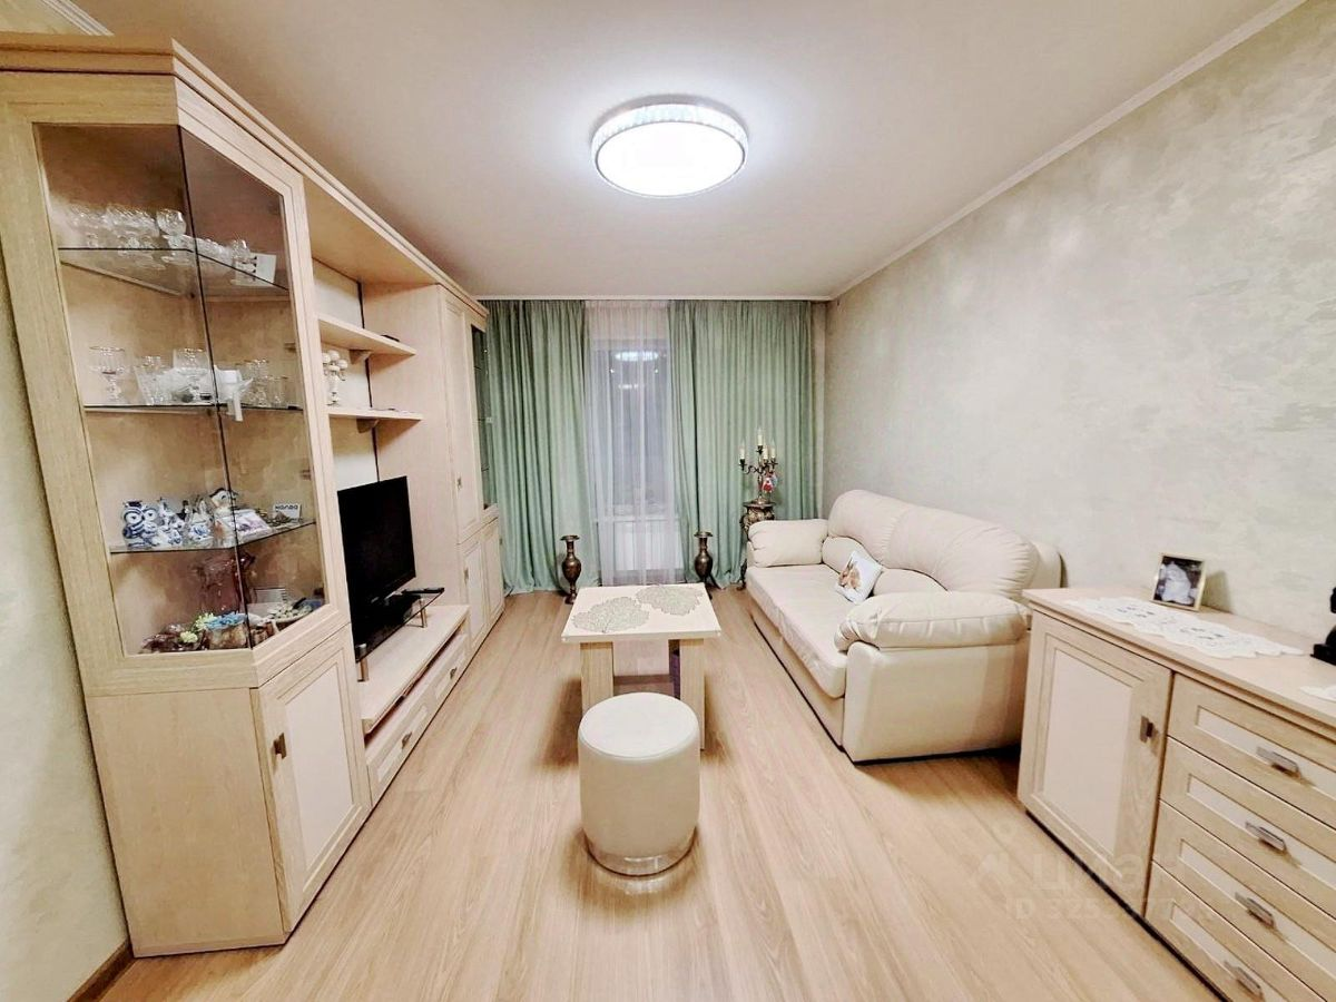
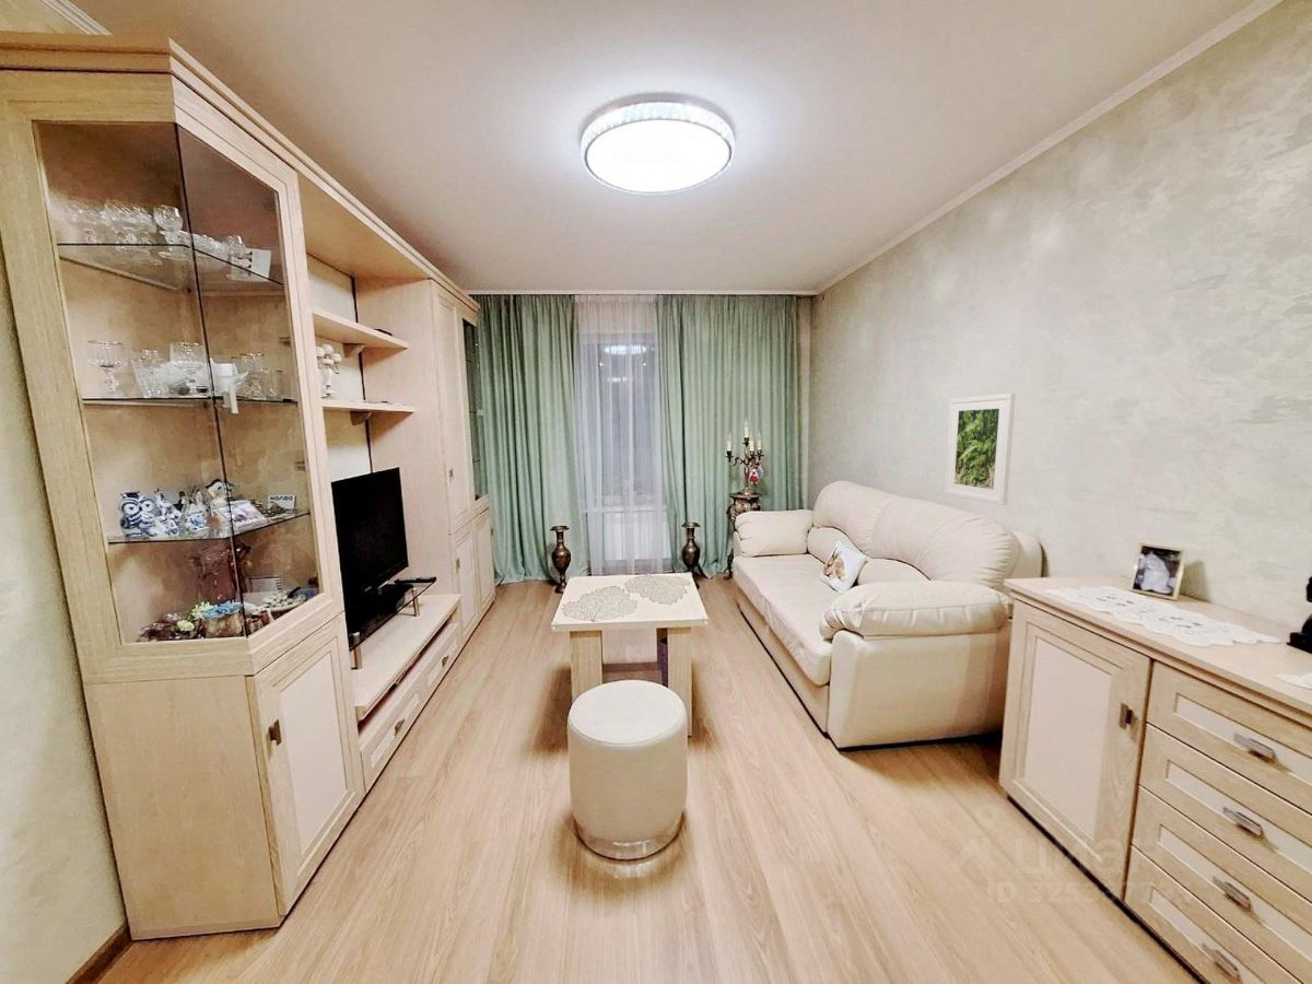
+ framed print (976, 448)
